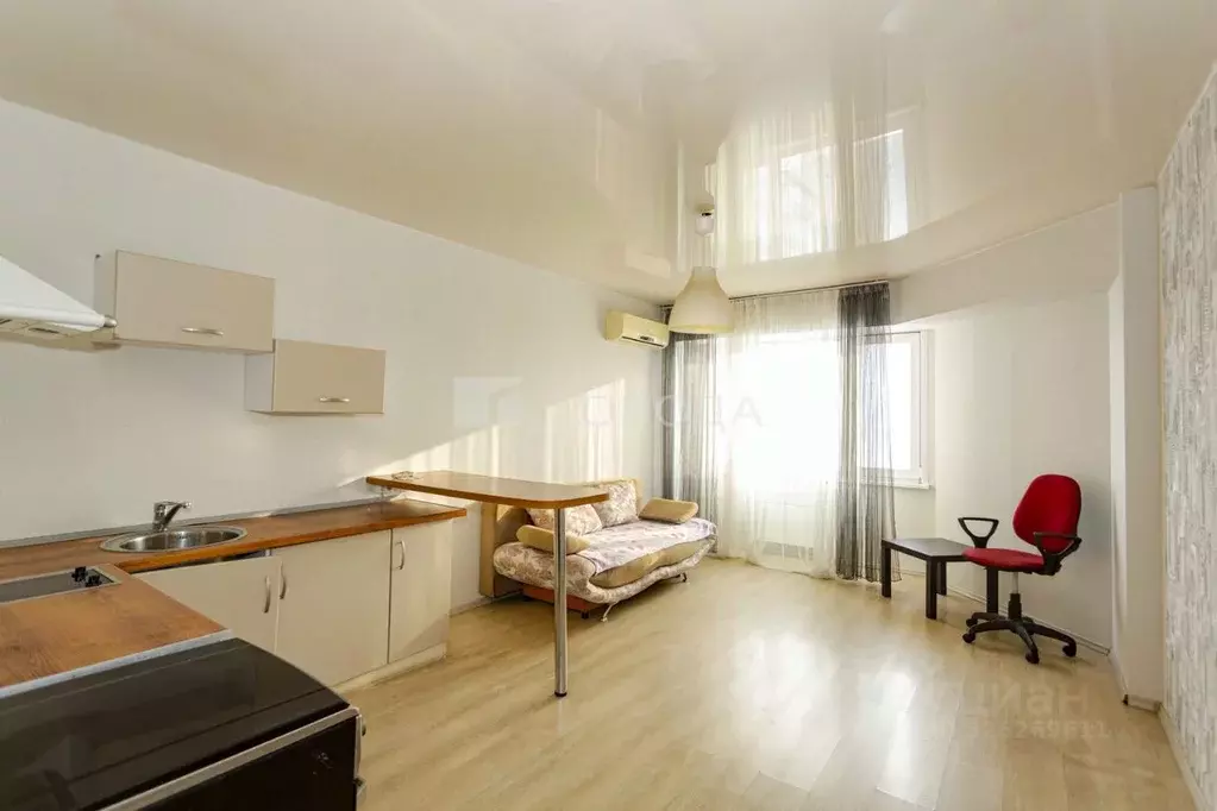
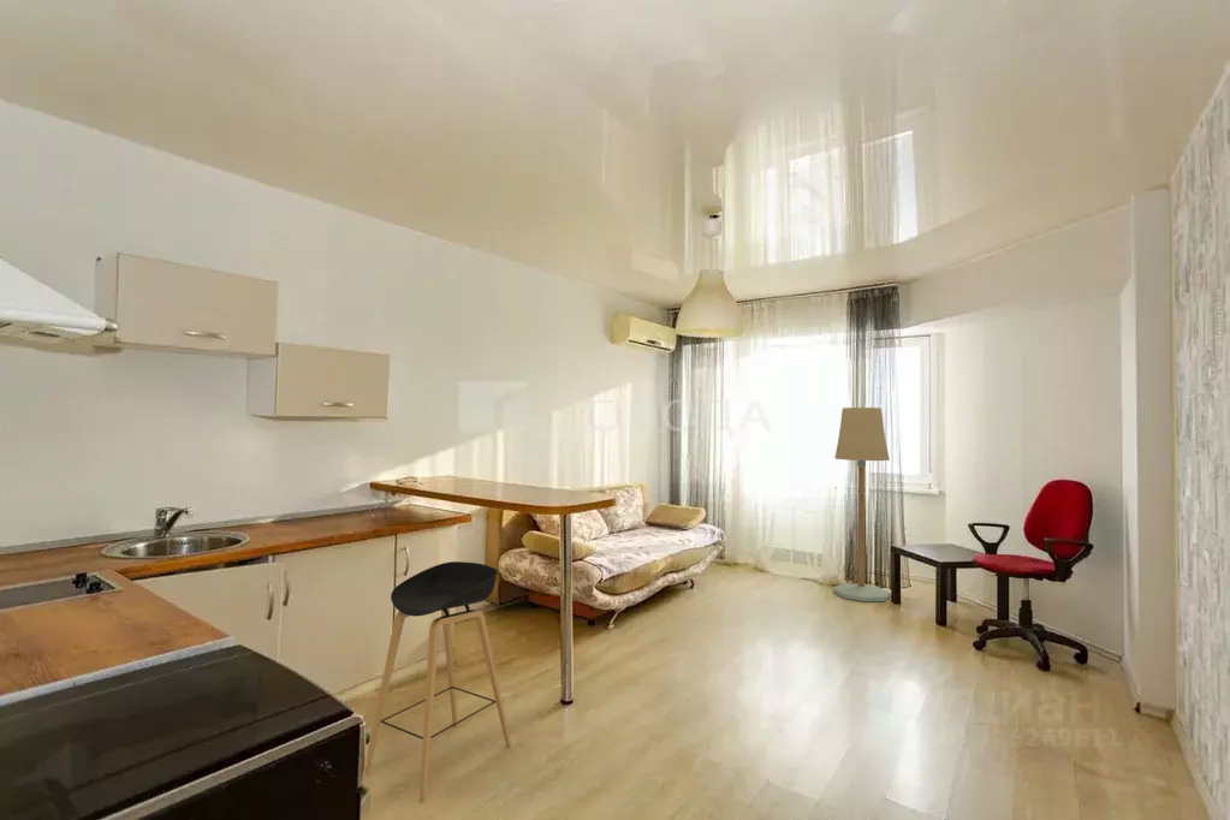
+ floor lamp (861, 500)
+ stool (446, 662)
